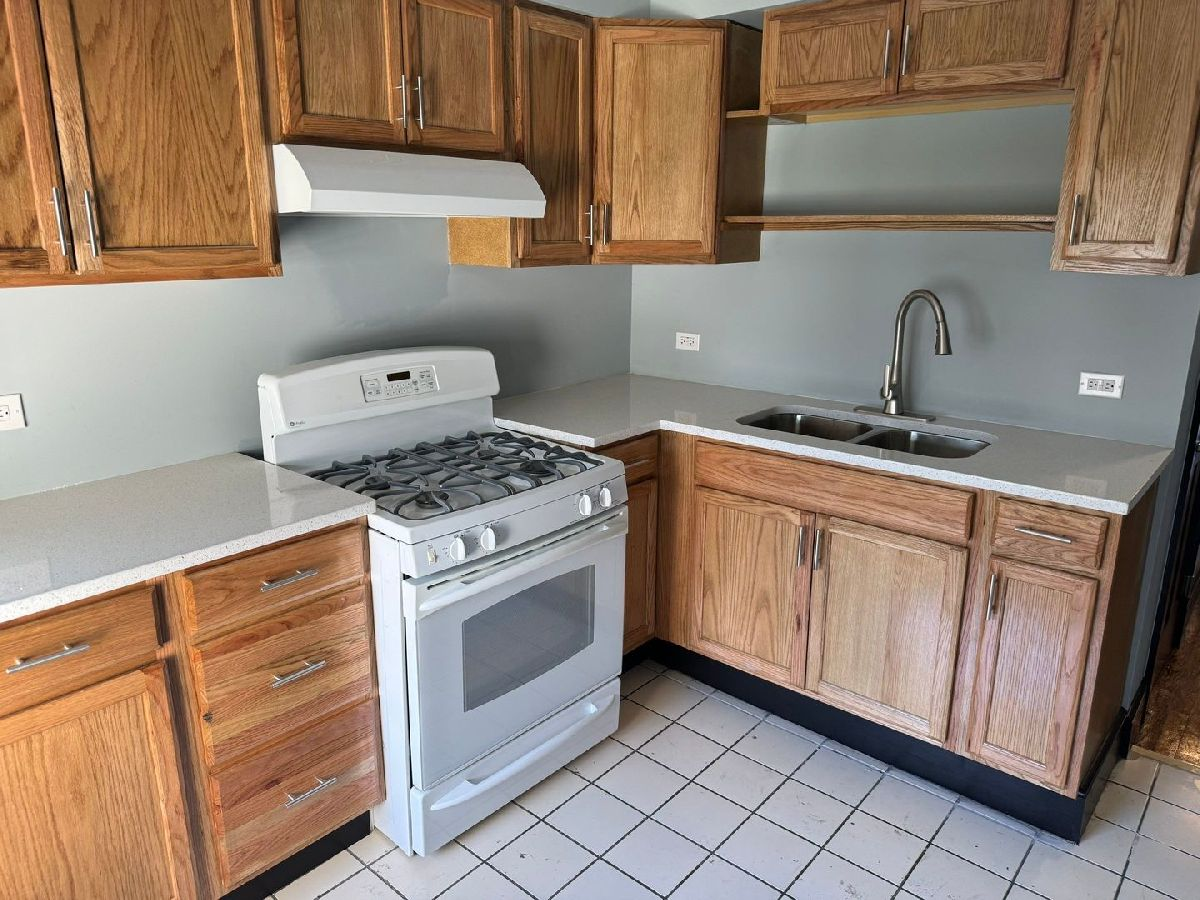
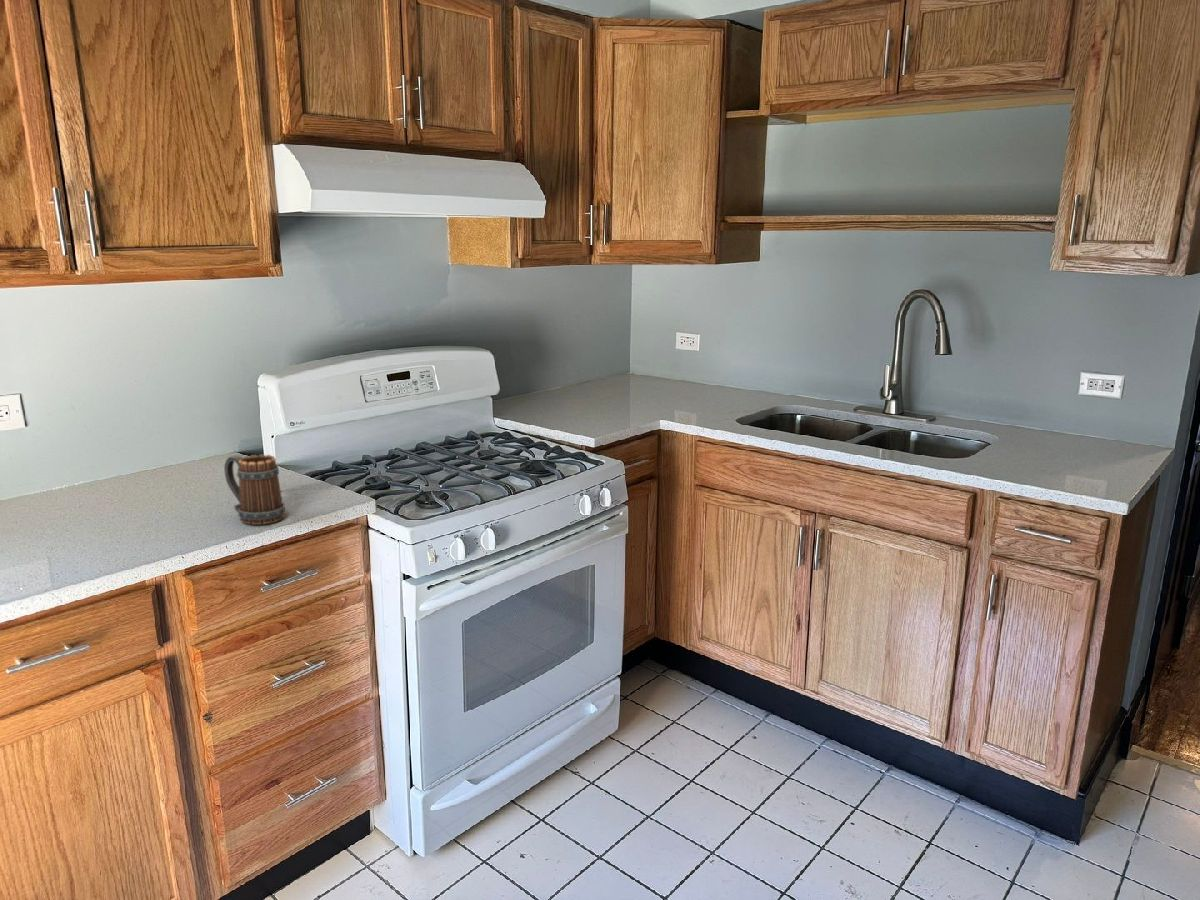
+ mug (252, 487)
